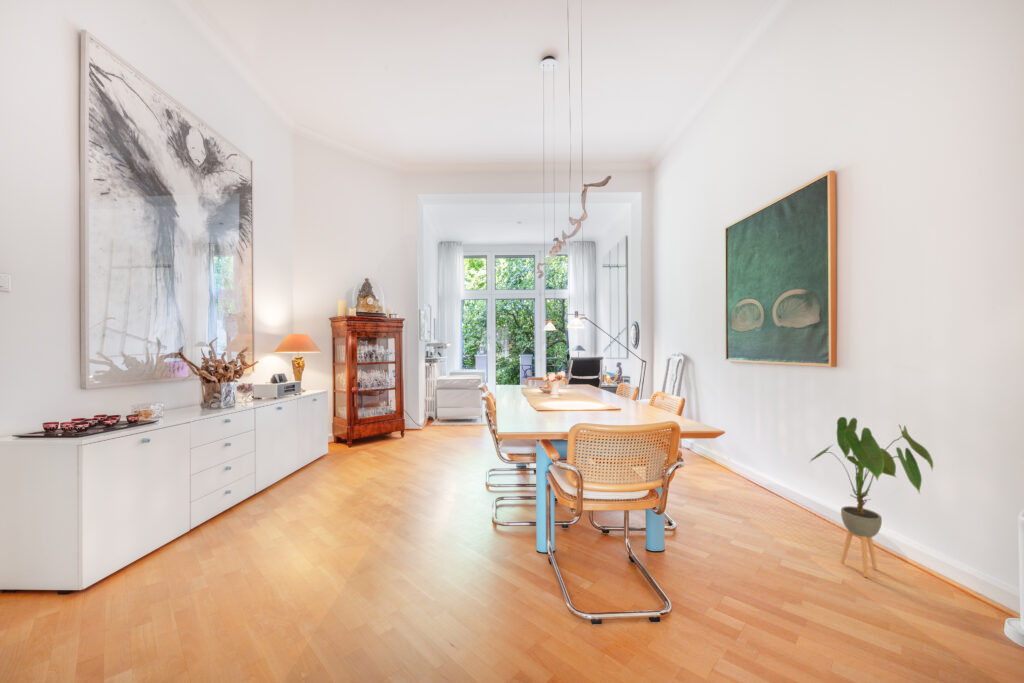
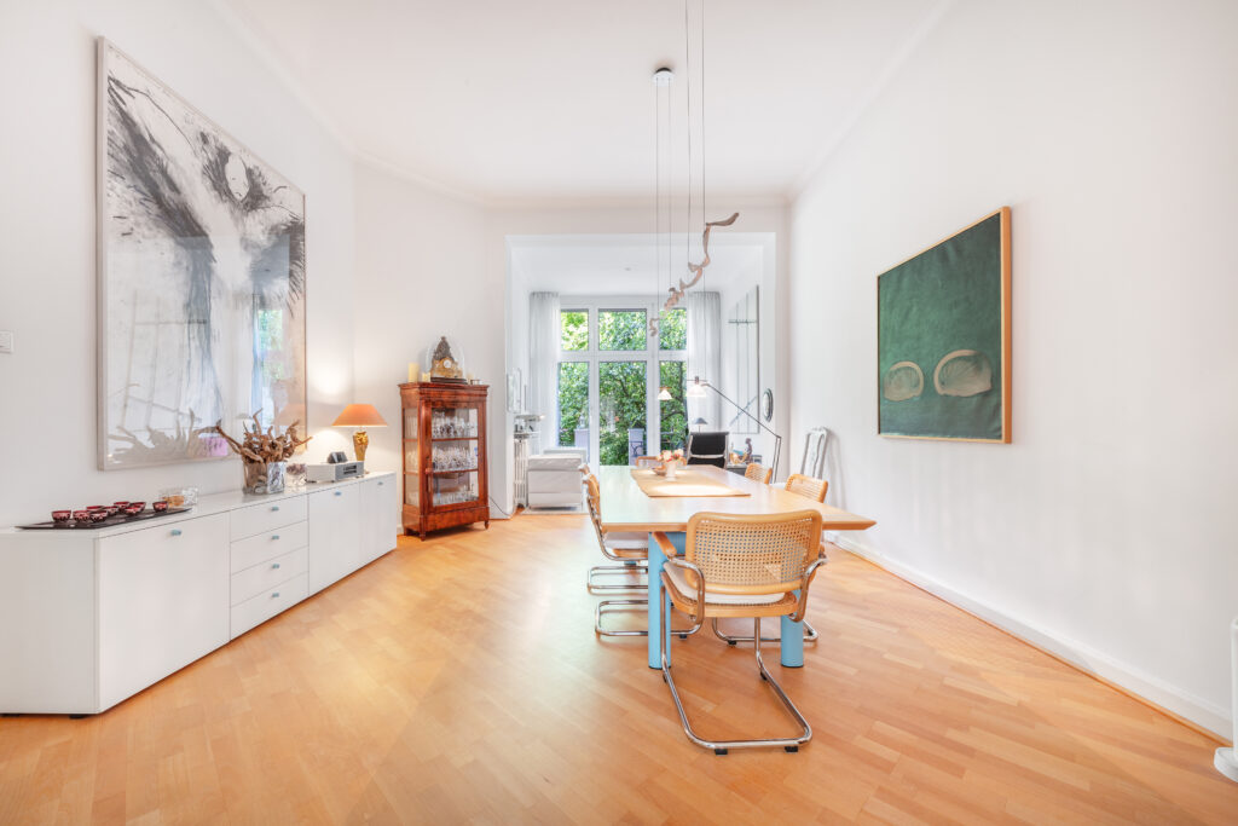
- house plant (870, 499)
